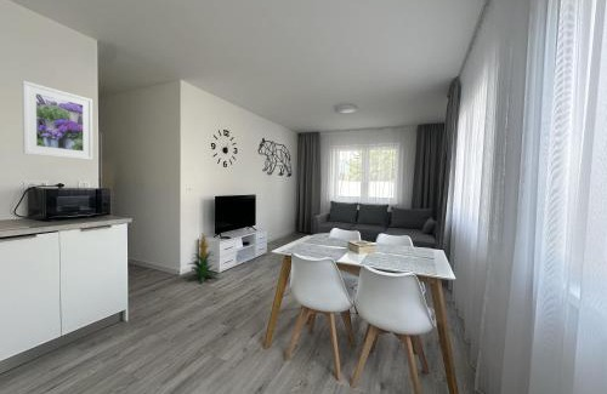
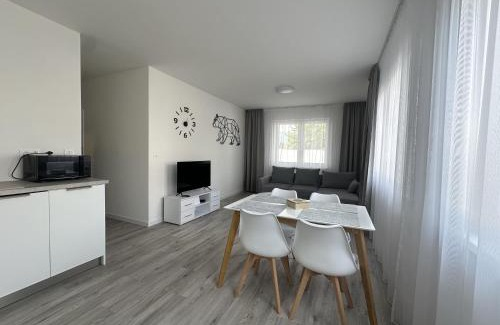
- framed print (61, 124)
- indoor plant (203, 255)
